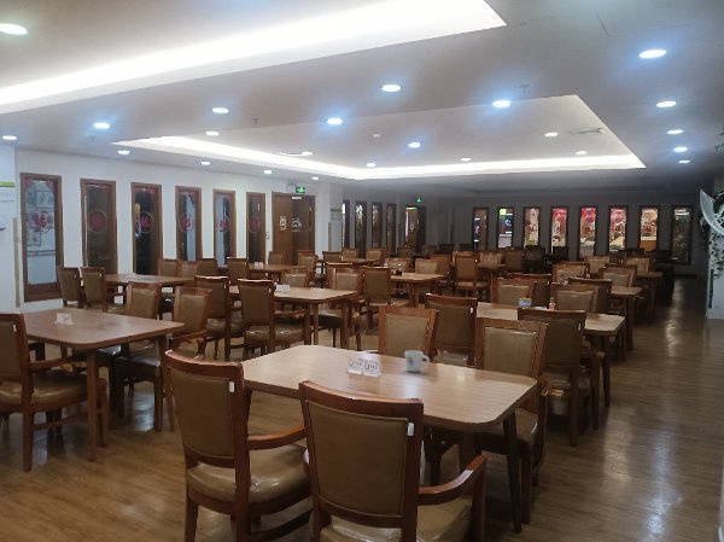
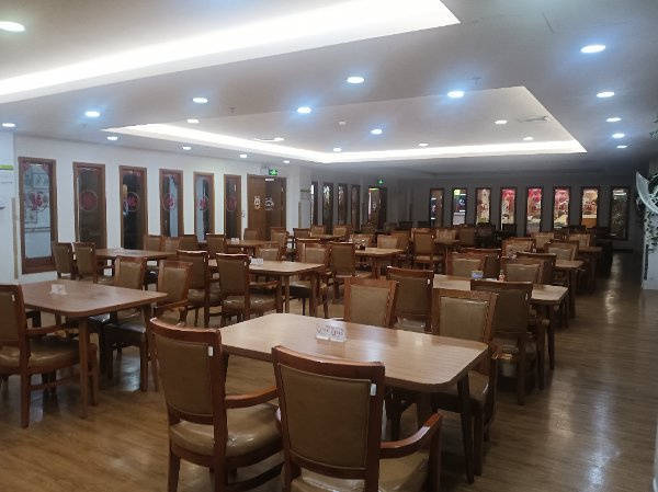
- mug (416, 361)
